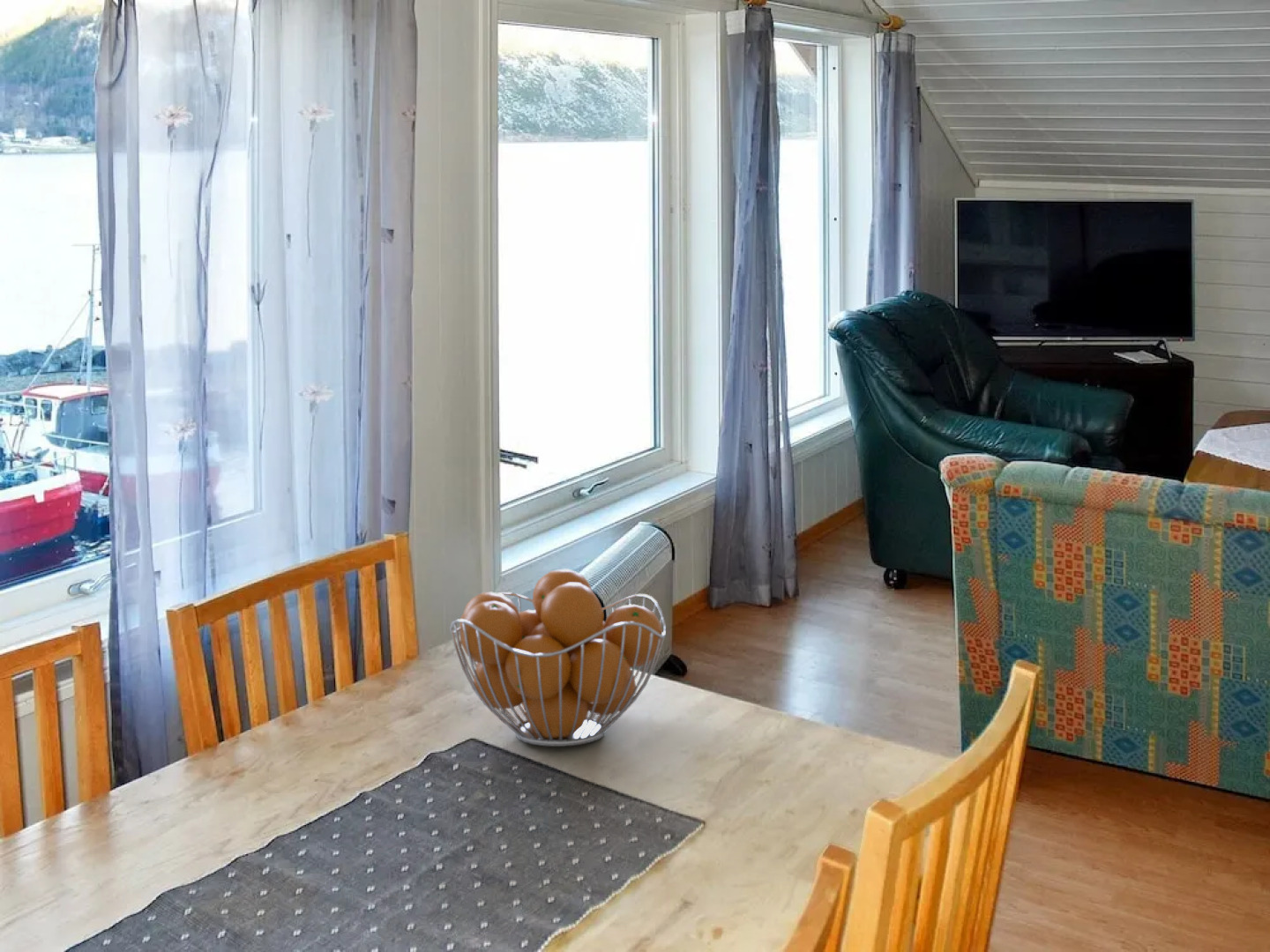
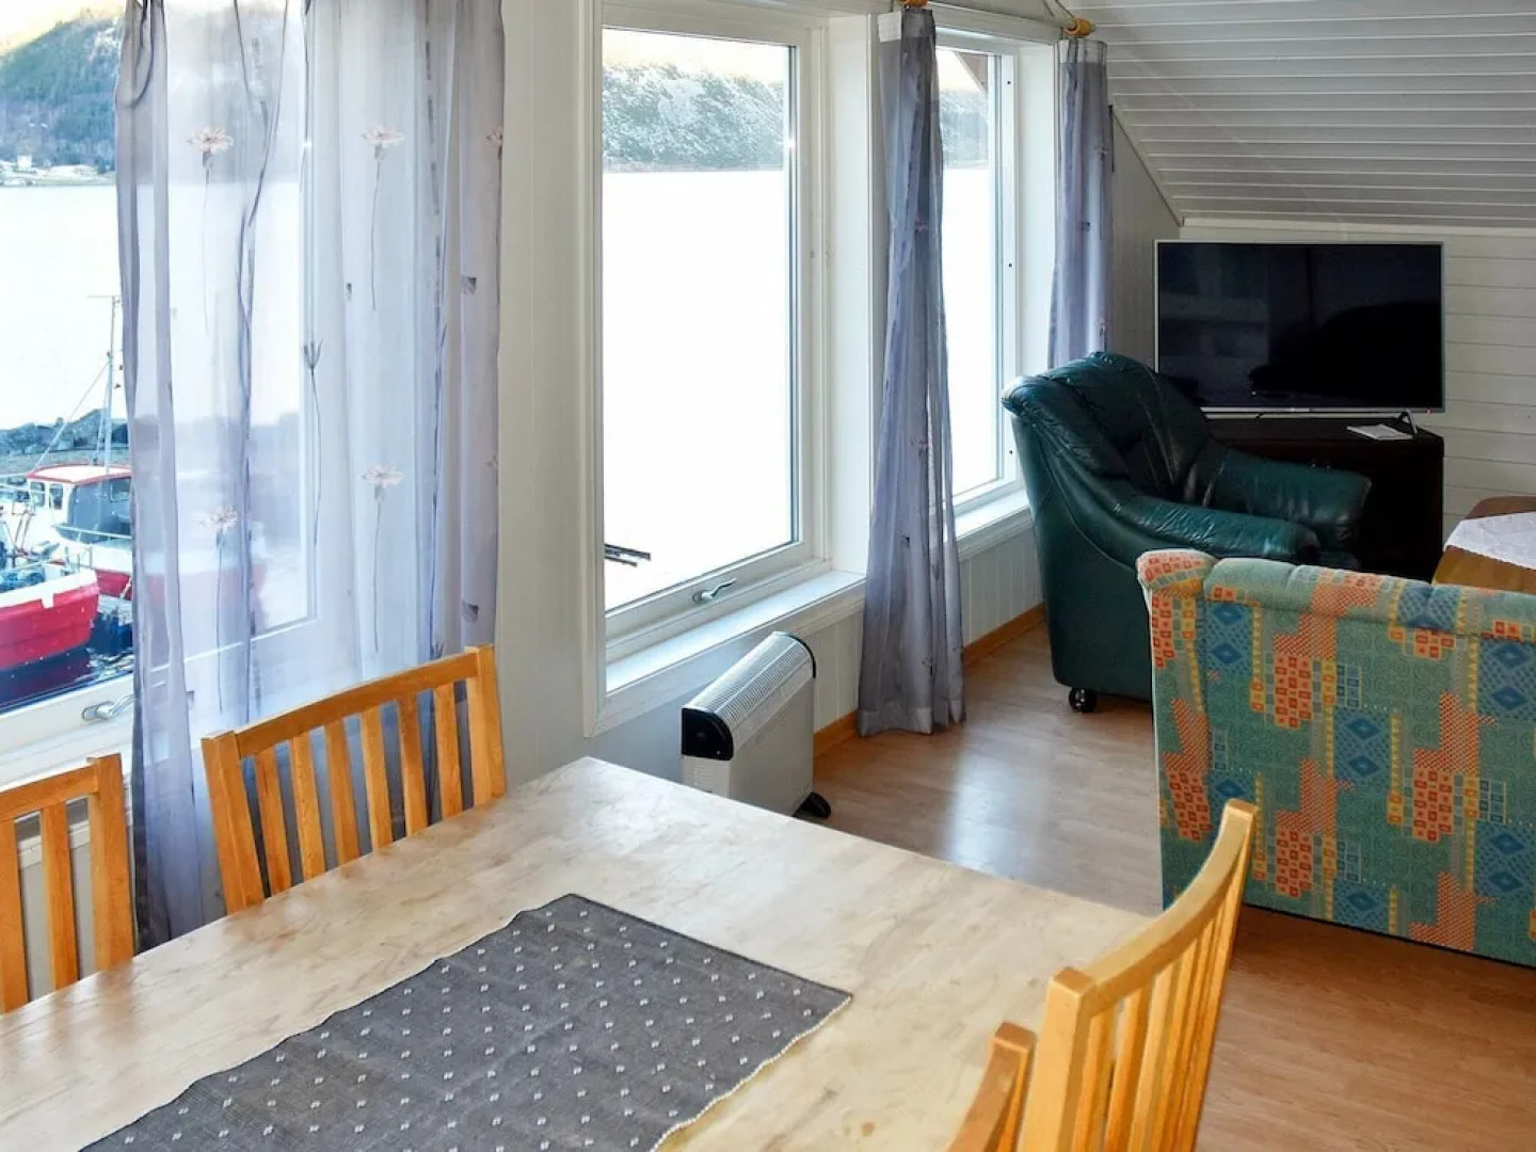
- fruit basket (559, 654)
